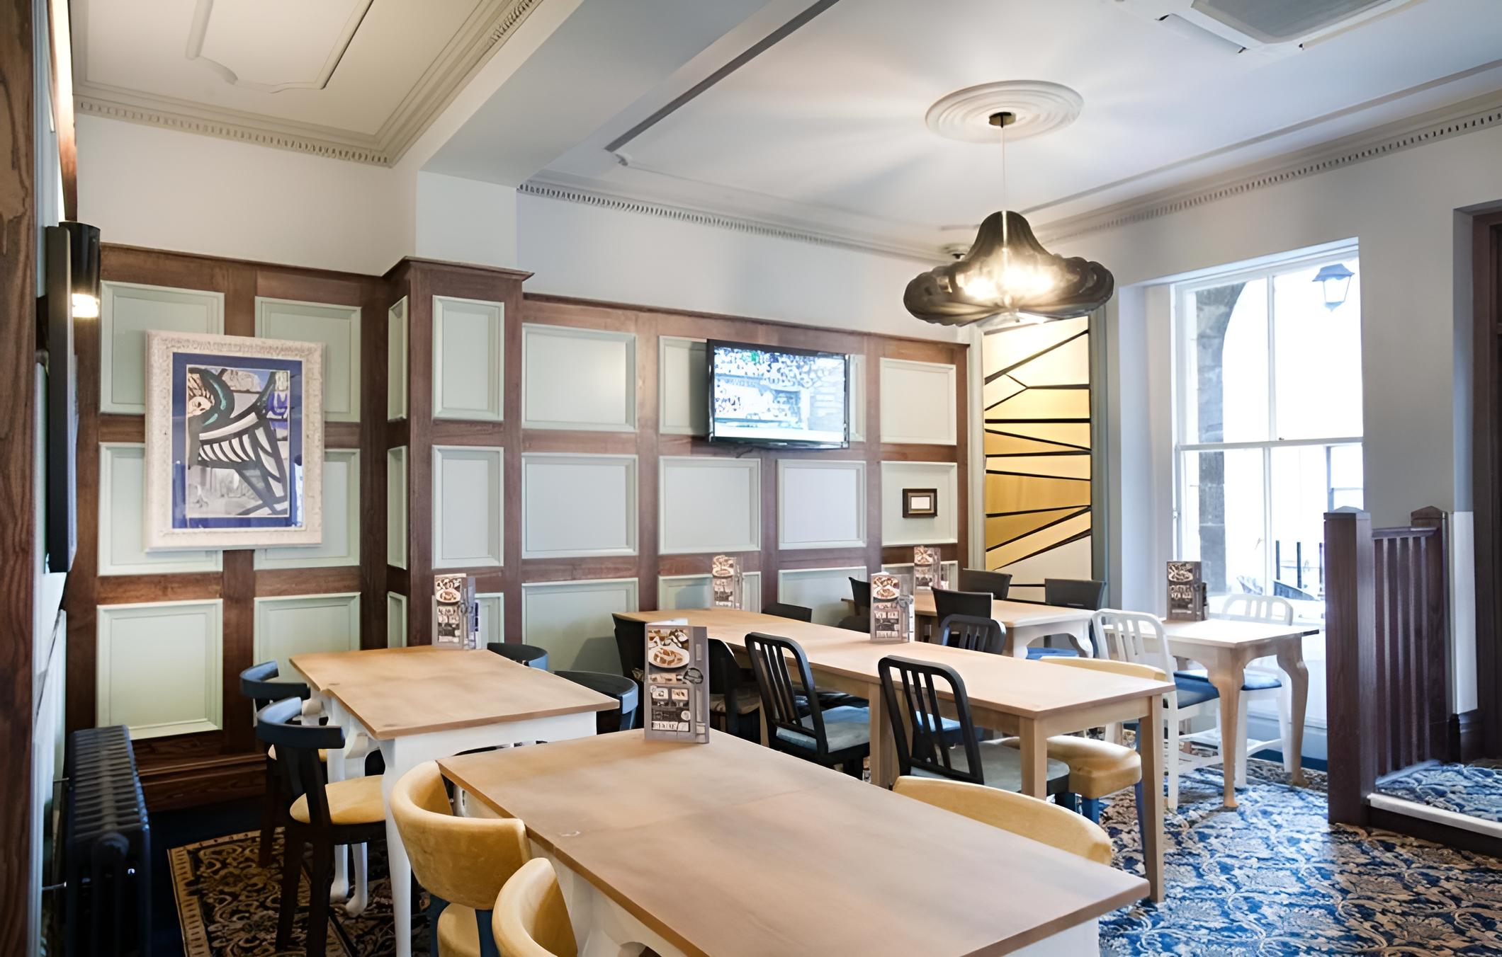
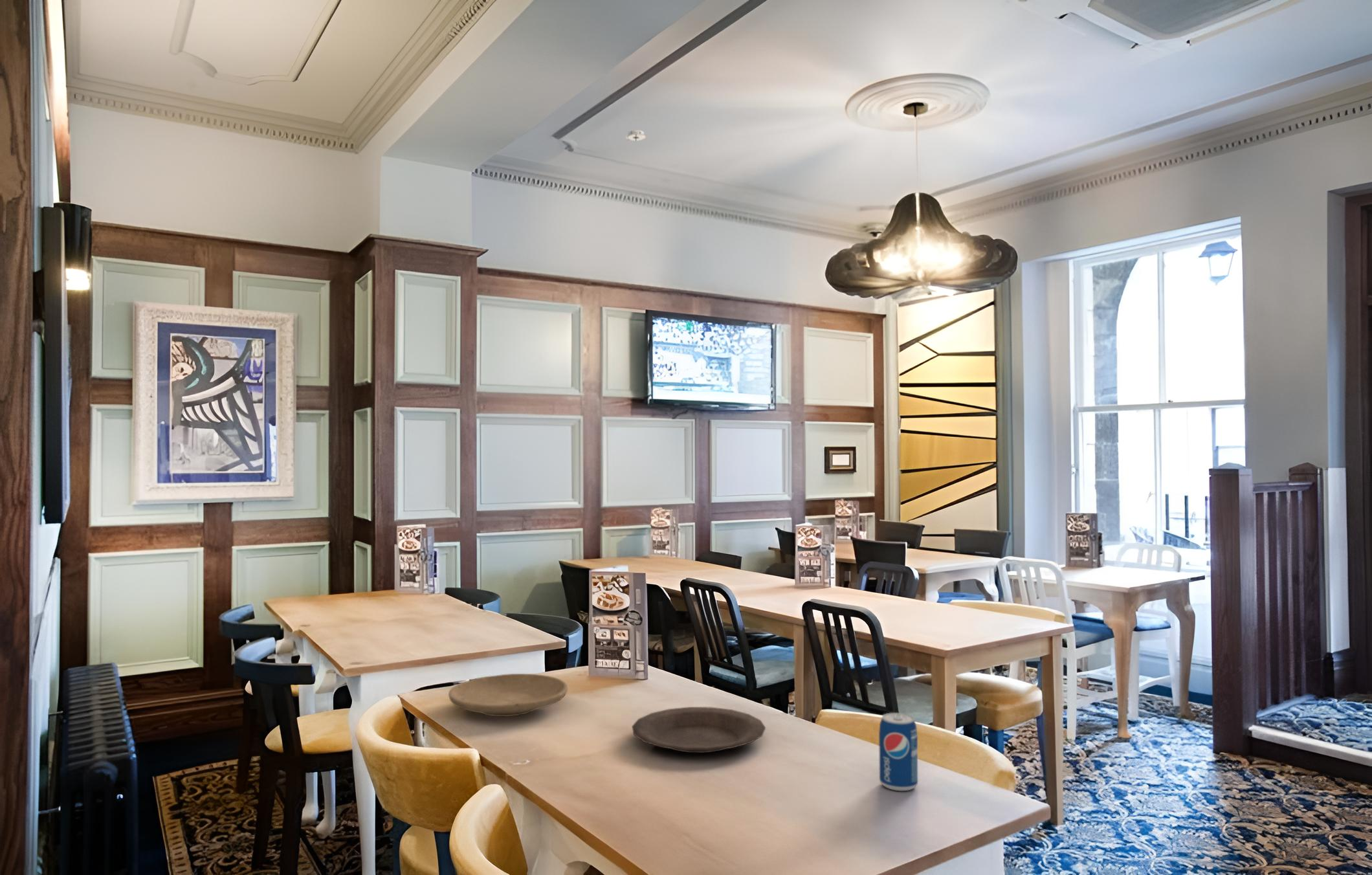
+ plate (509, 698)
+ smoke detector (635, 135)
+ beverage can (898, 751)
+ plate (698, 733)
